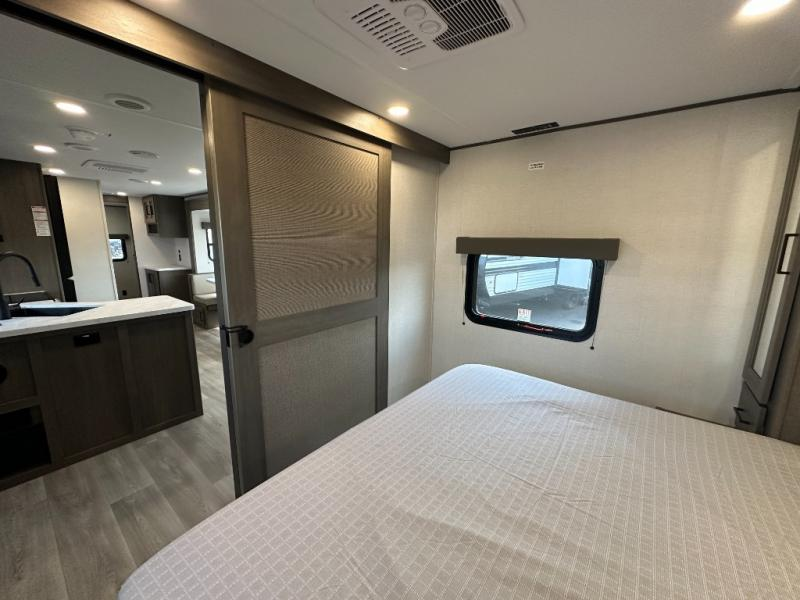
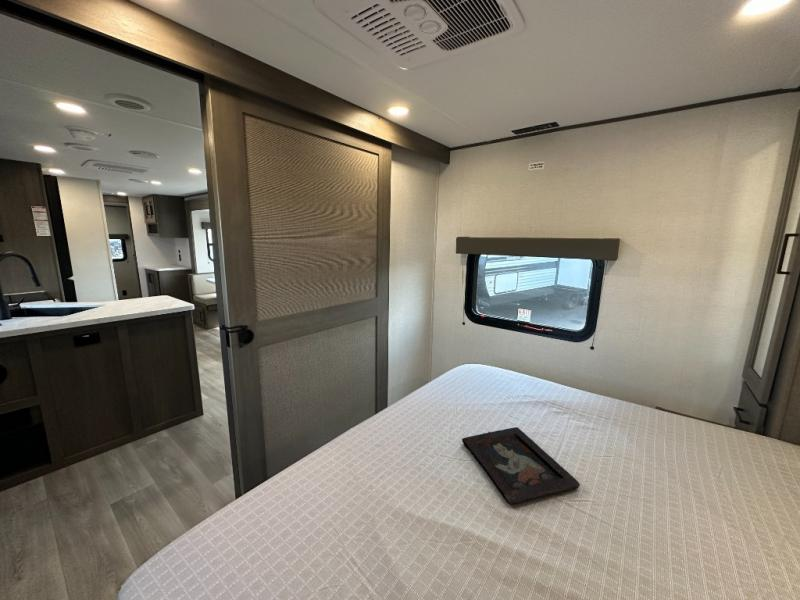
+ decorative tray (513, 460)
